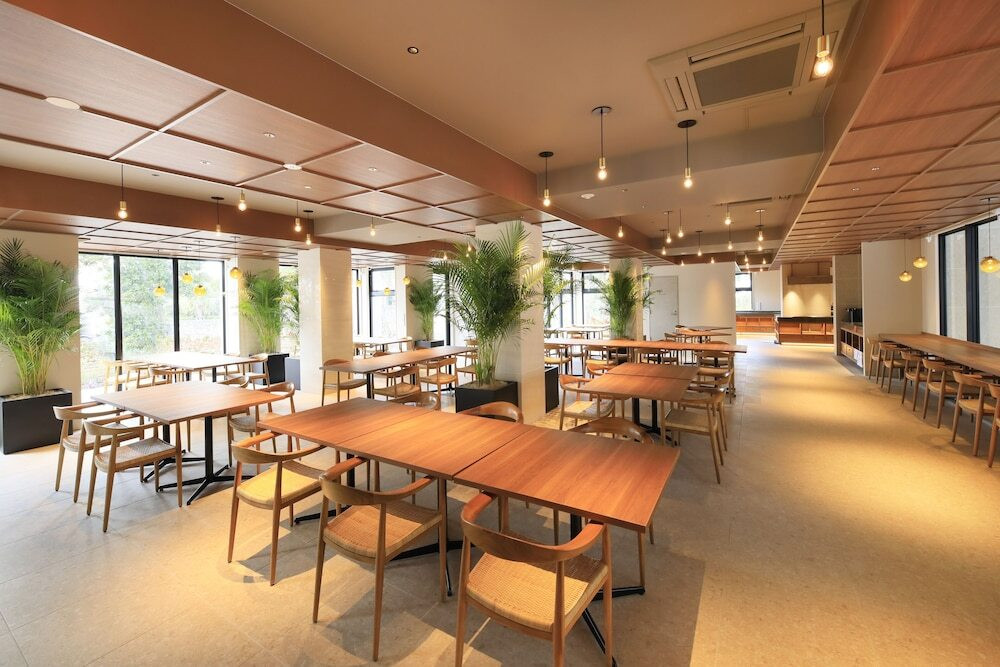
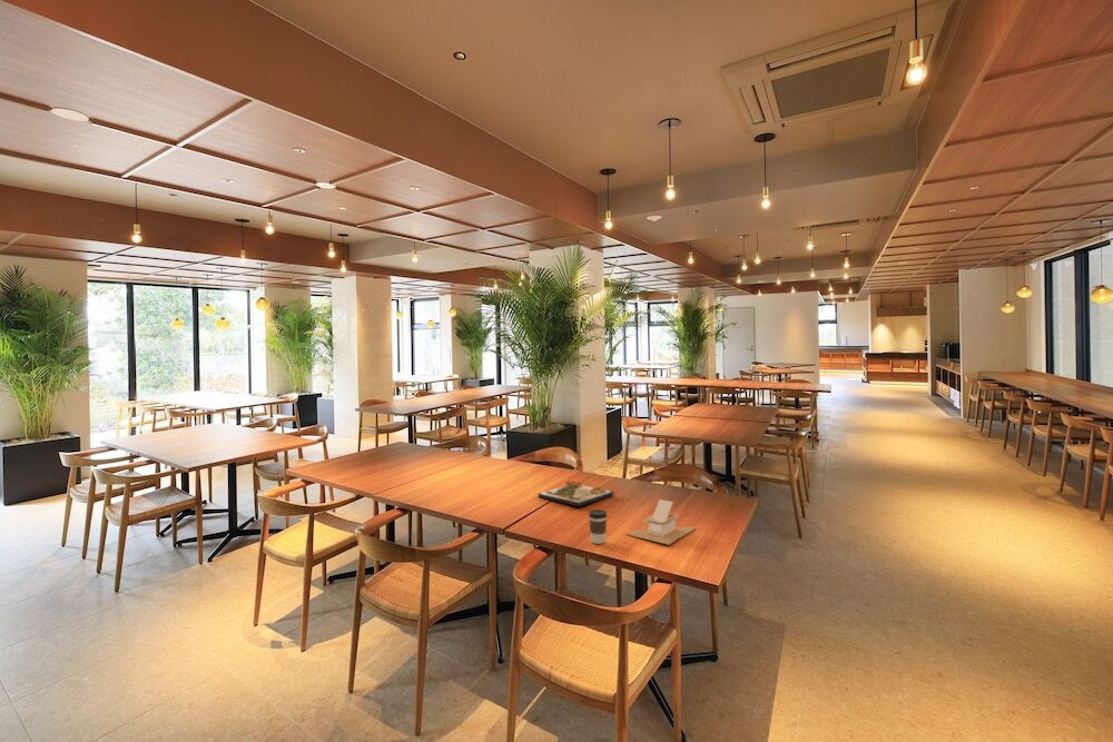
+ napkin holder (661, 517)
+ dinner plate (575, 491)
+ coffee cup (598, 526)
